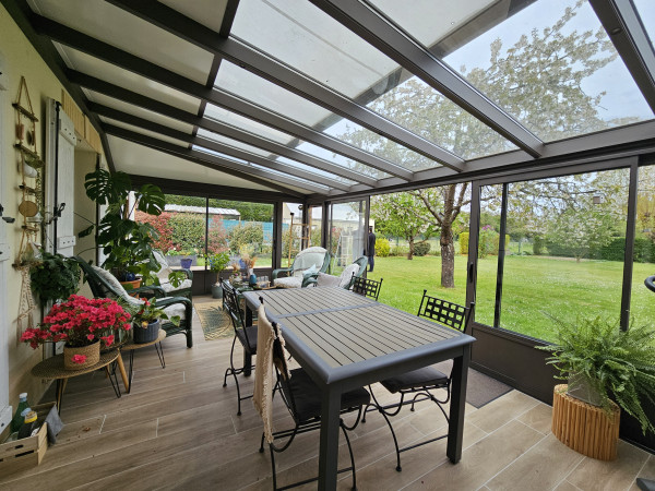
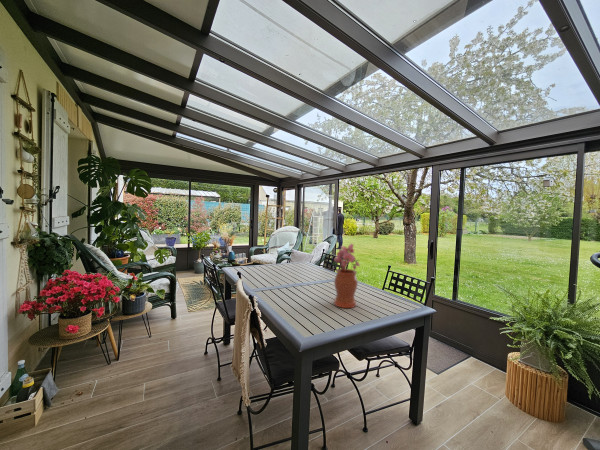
+ potted flower (345, 274)
